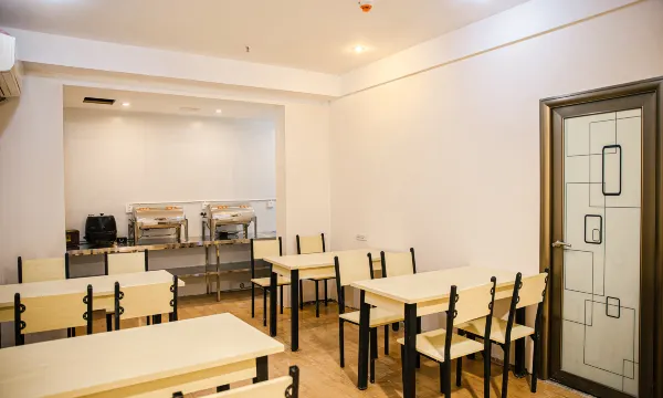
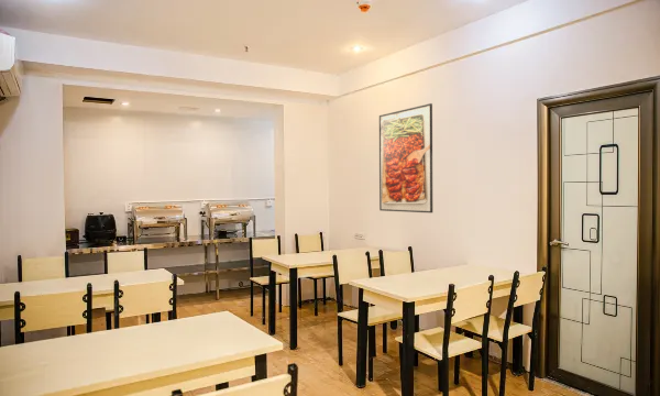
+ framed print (404, 161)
